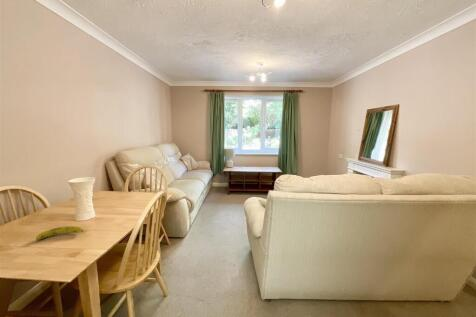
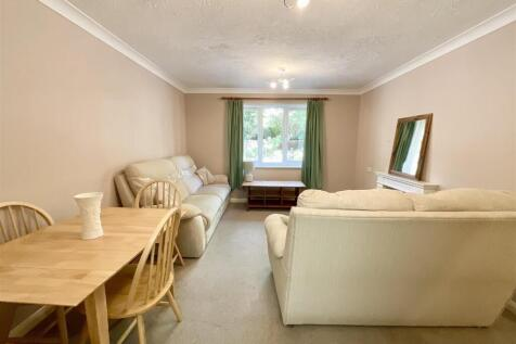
- fruit (61, 232)
